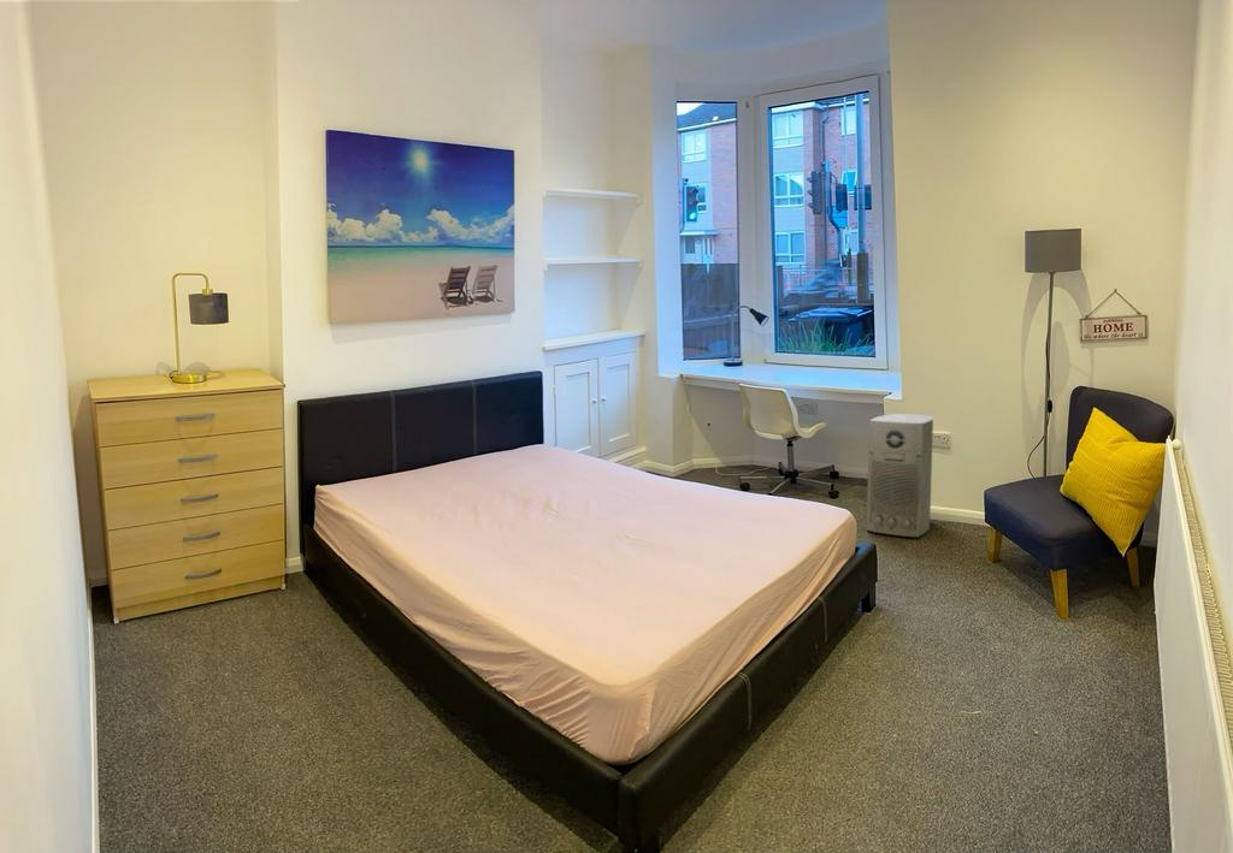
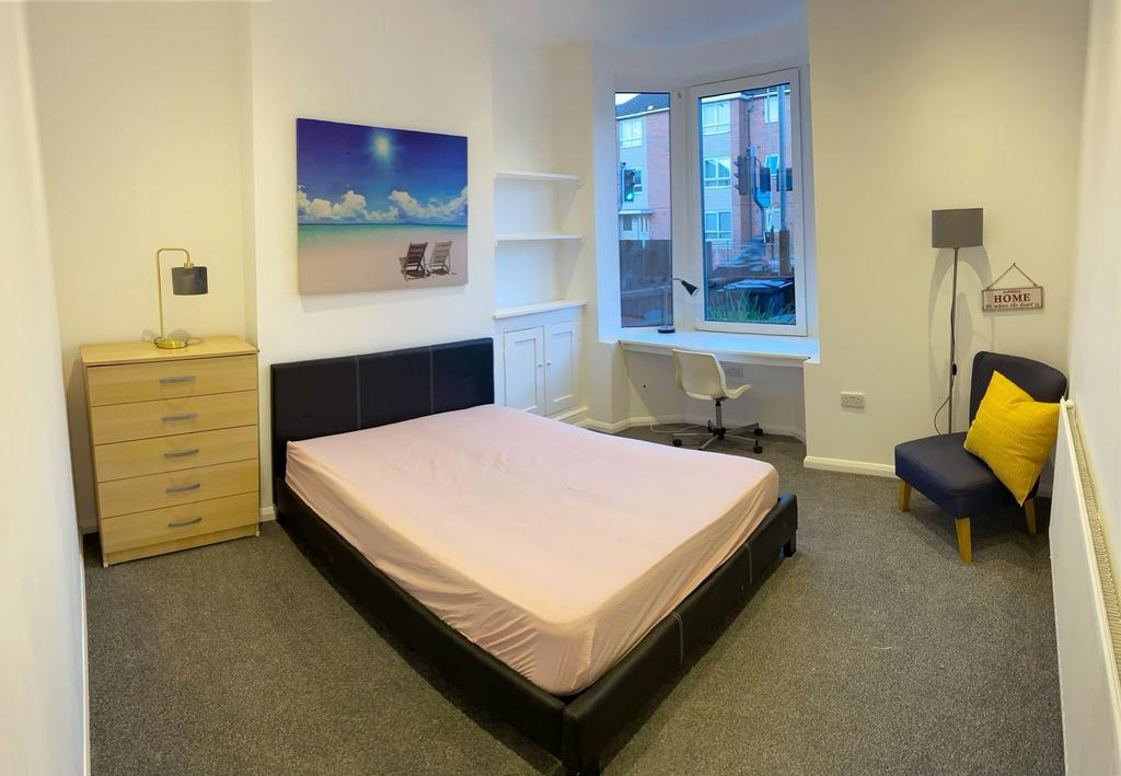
- air purifier (902, 473)
